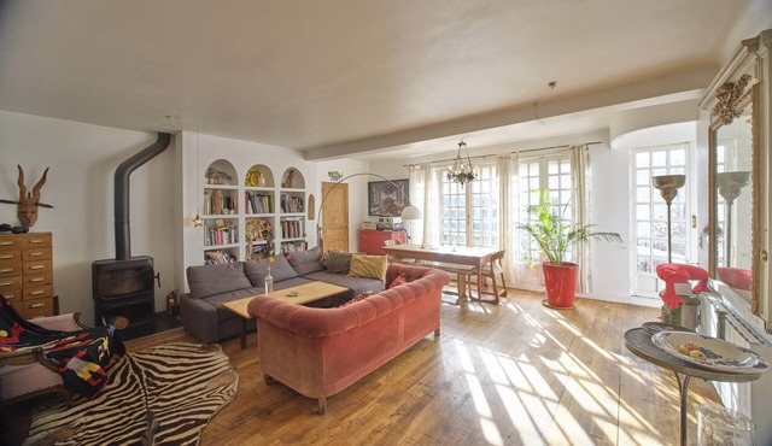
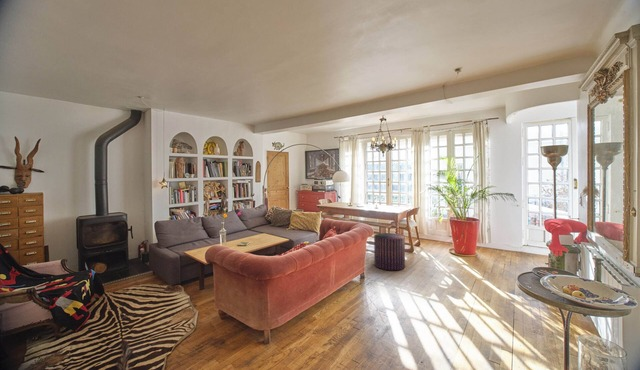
+ pouf (389, 250)
